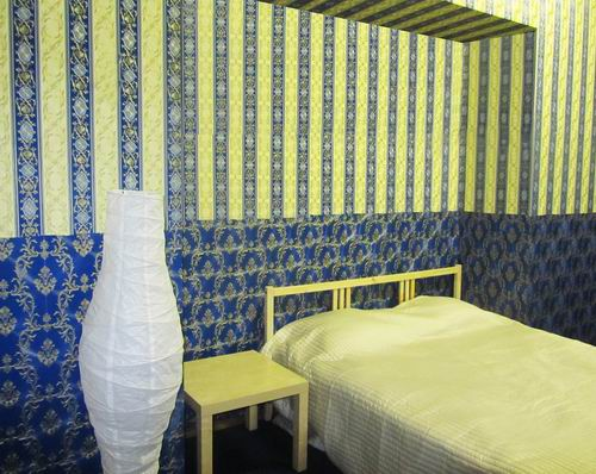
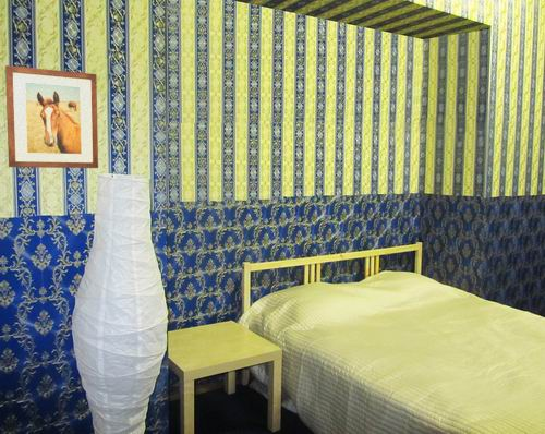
+ wall art (53, 119)
